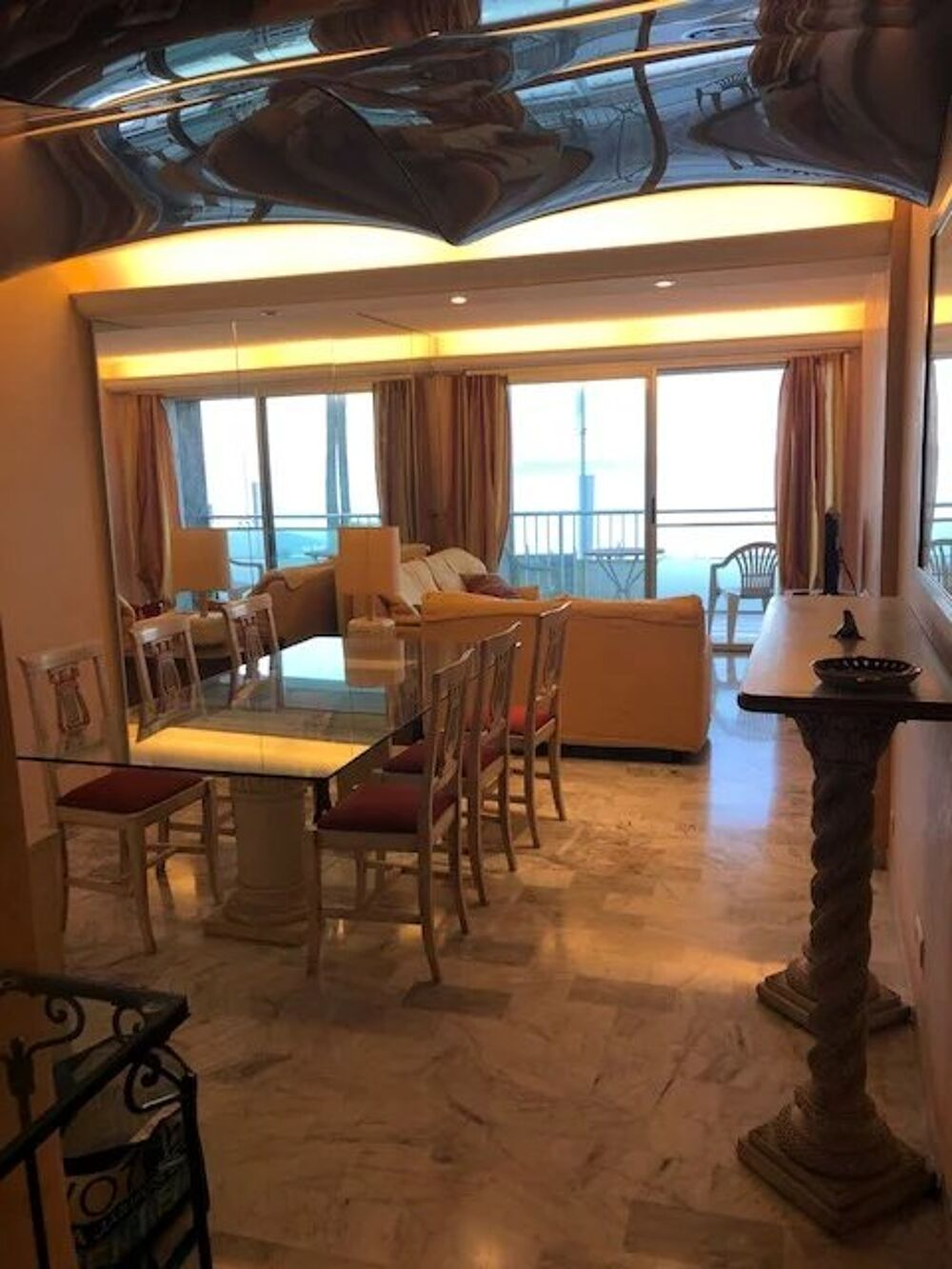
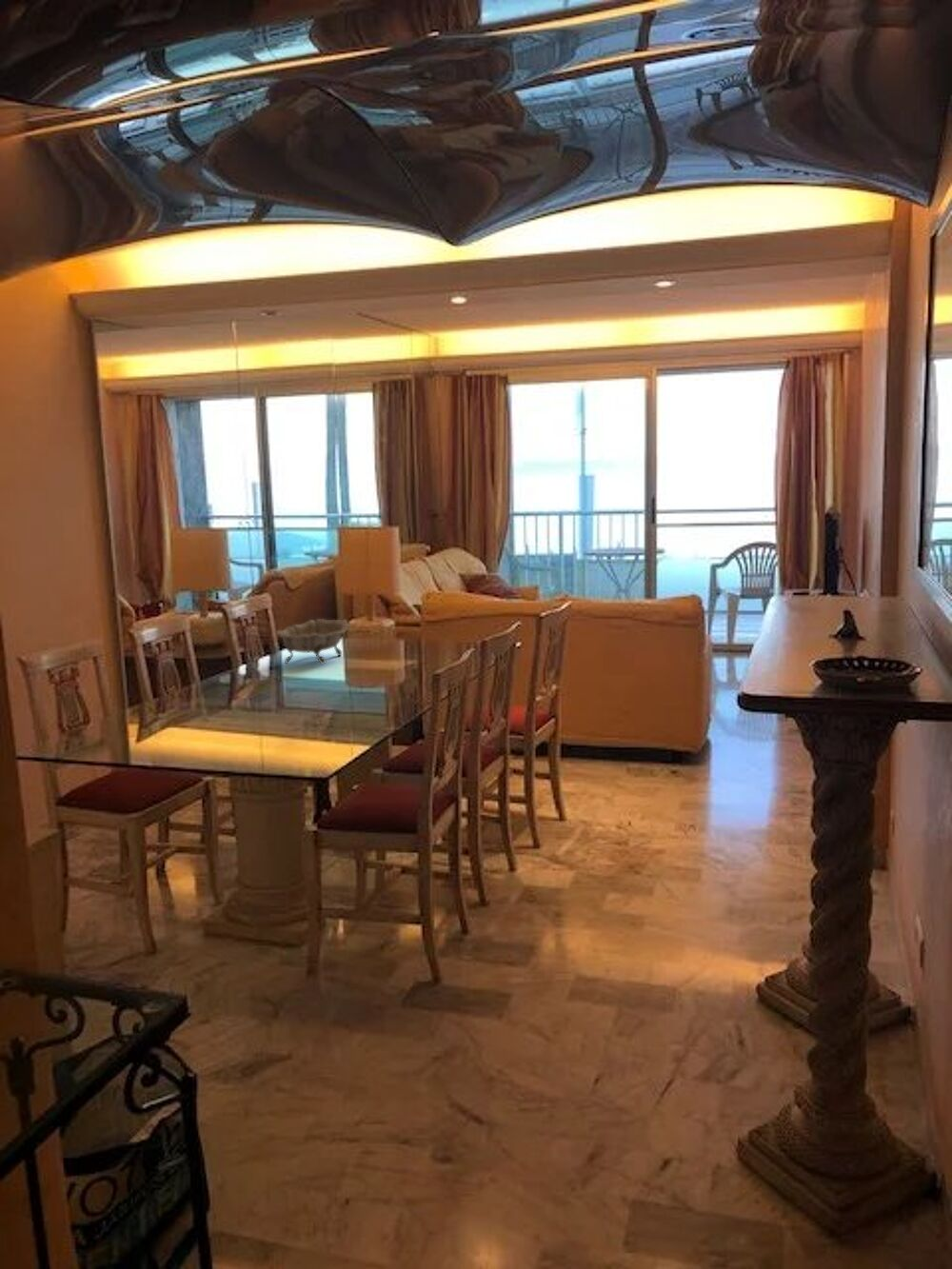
+ decorative bowl (313, 642)
